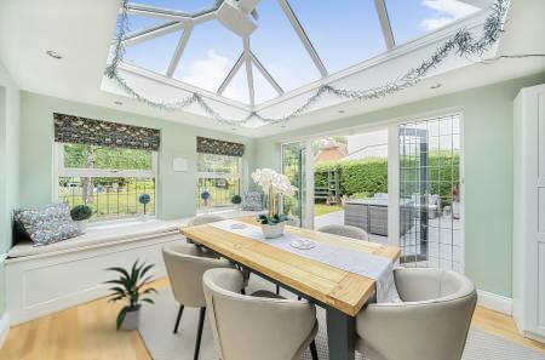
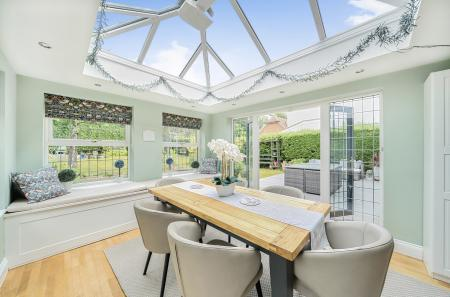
- indoor plant (130, 293)
